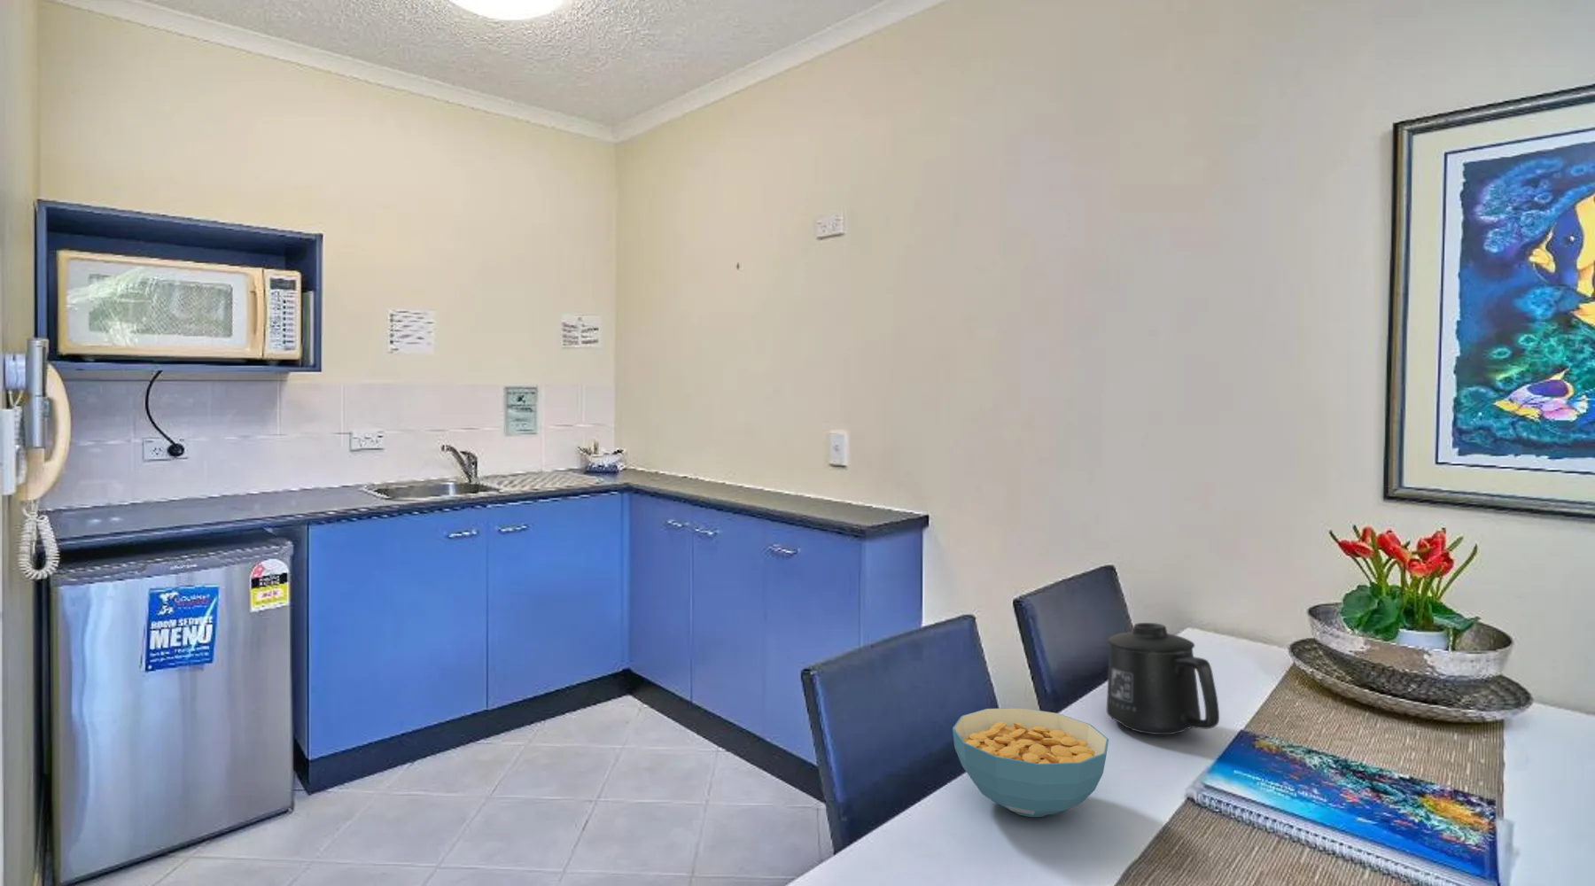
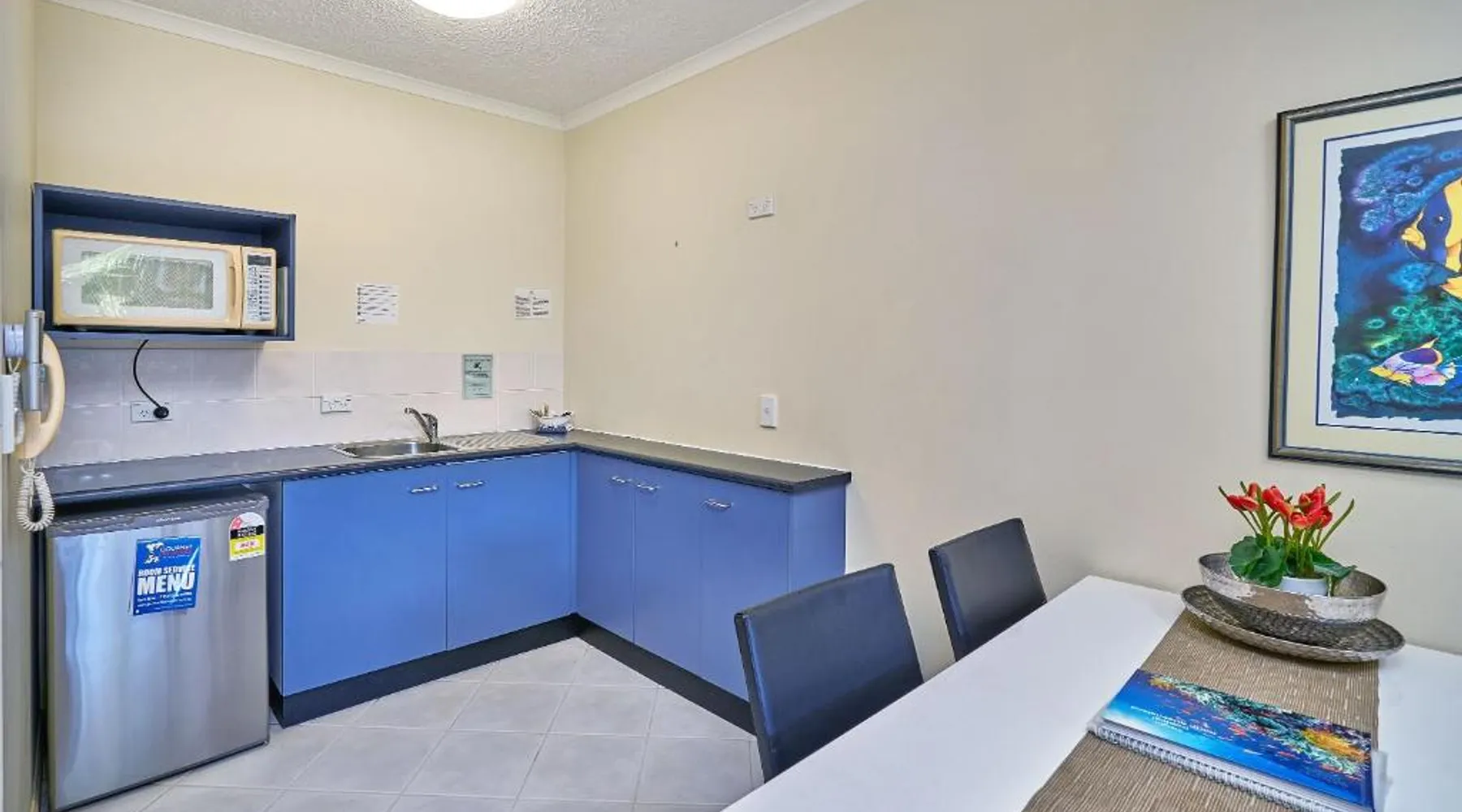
- cereal bowl (1029, 770)
- mug (1164, 678)
